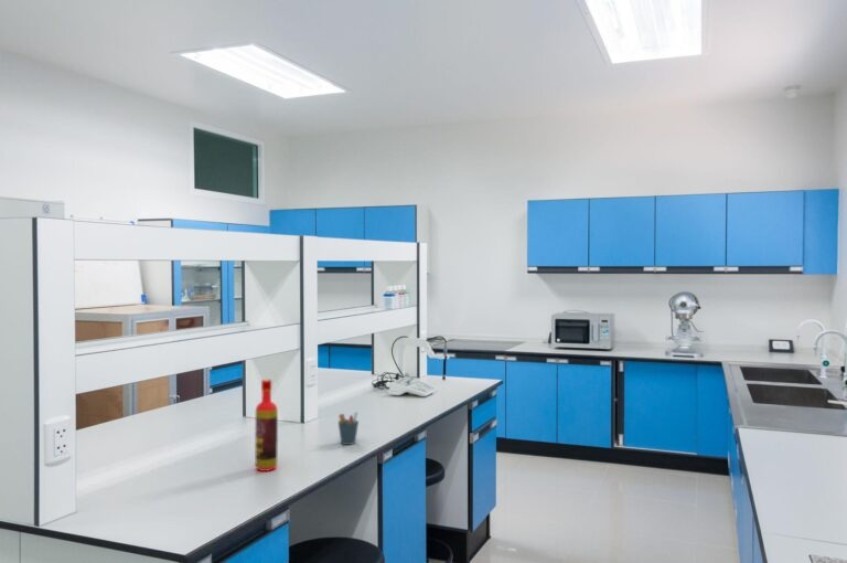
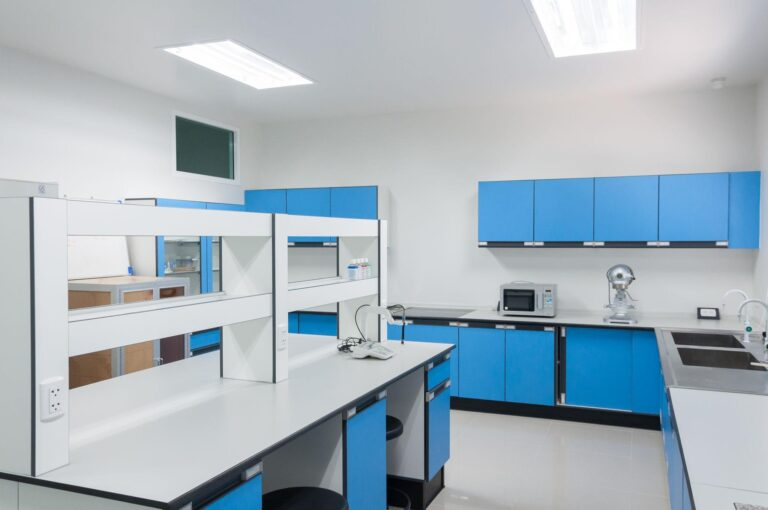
- bottle (266, 424)
- pen holder (347, 426)
